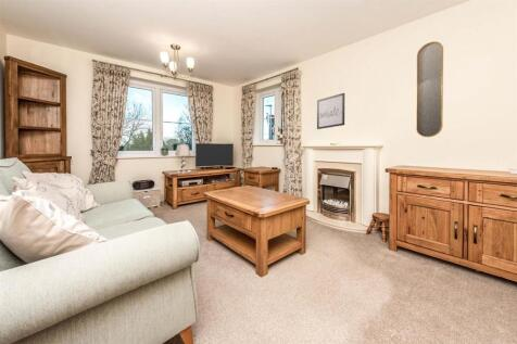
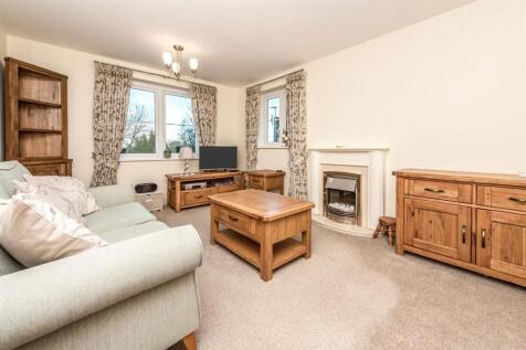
- home mirror (429, 90)
- wall art (330, 112)
